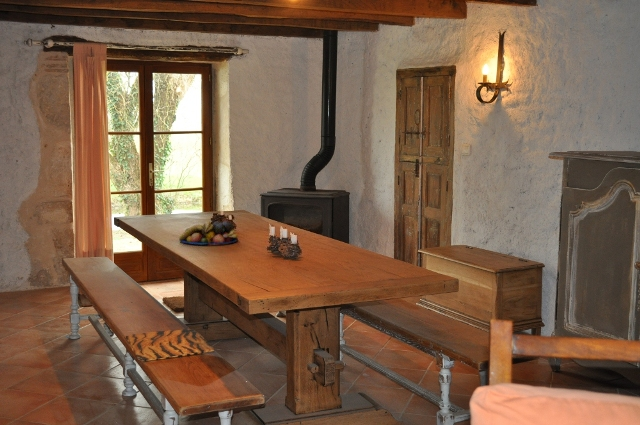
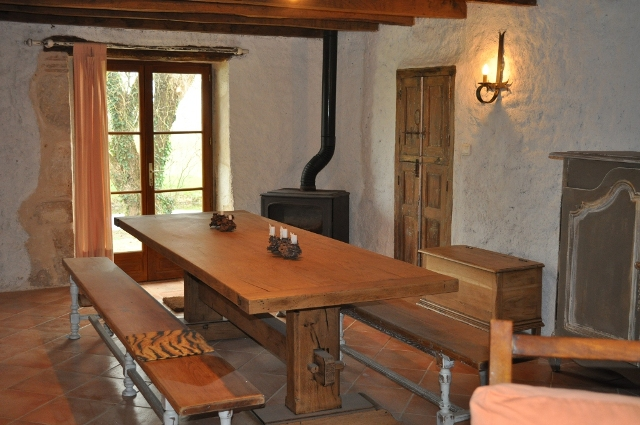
- fruit bowl (209, 230)
